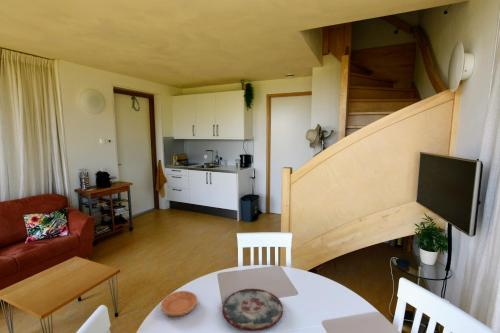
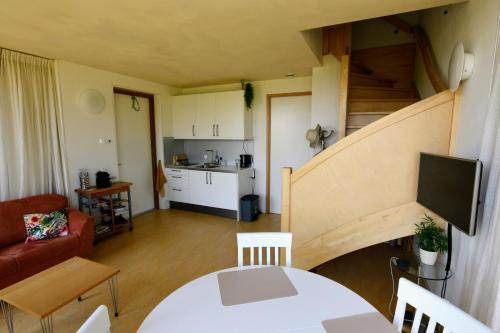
- plate (252, 307)
- saucer (179, 304)
